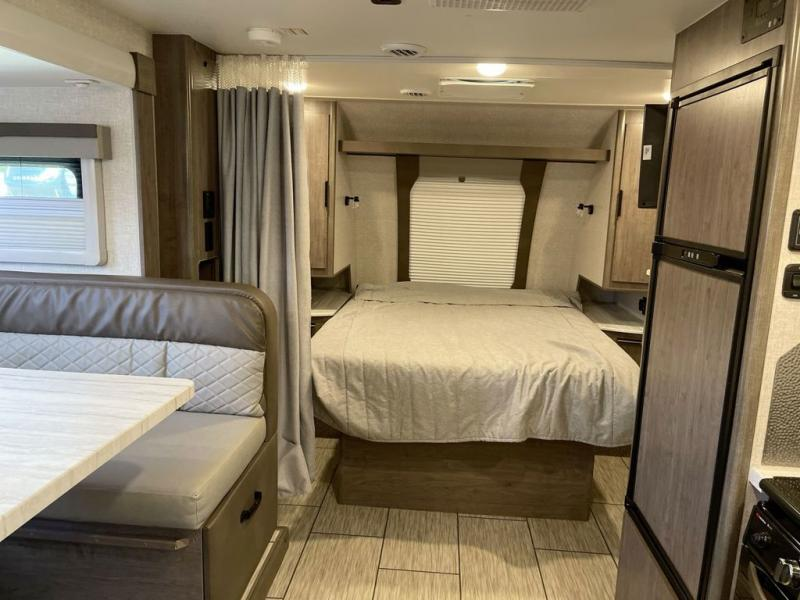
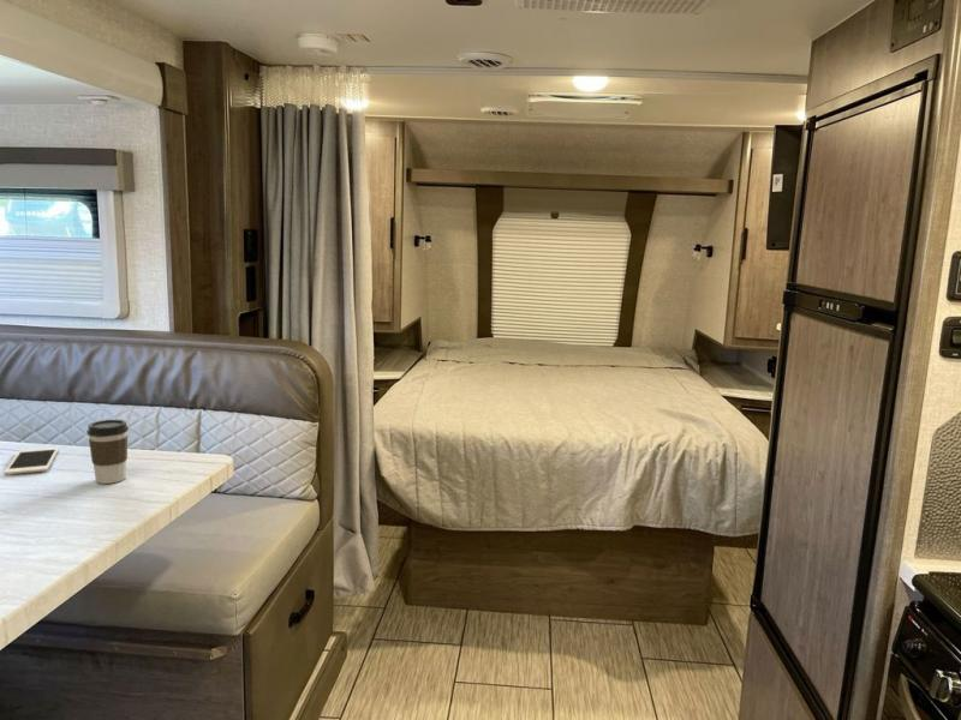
+ cell phone (32, 460)
+ coffee cup (108, 451)
